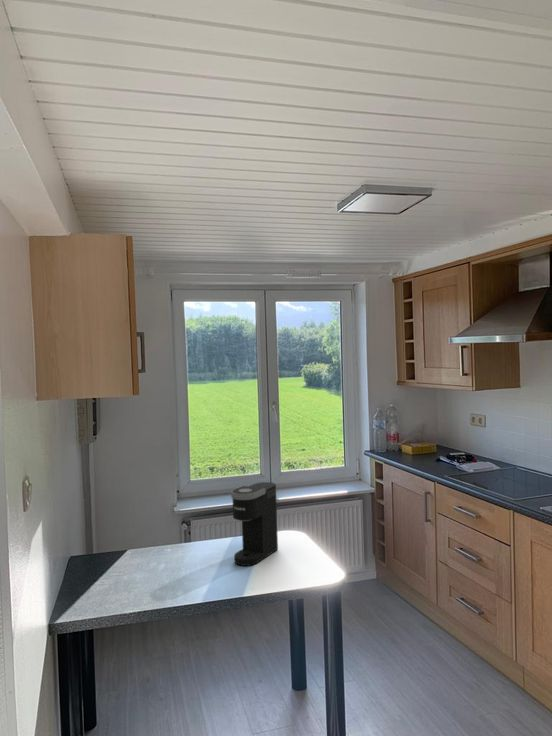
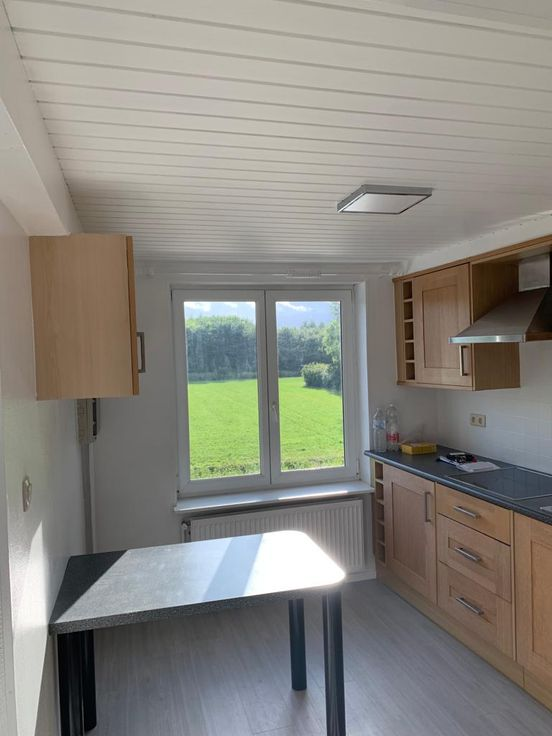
- coffee maker (255, 520)
